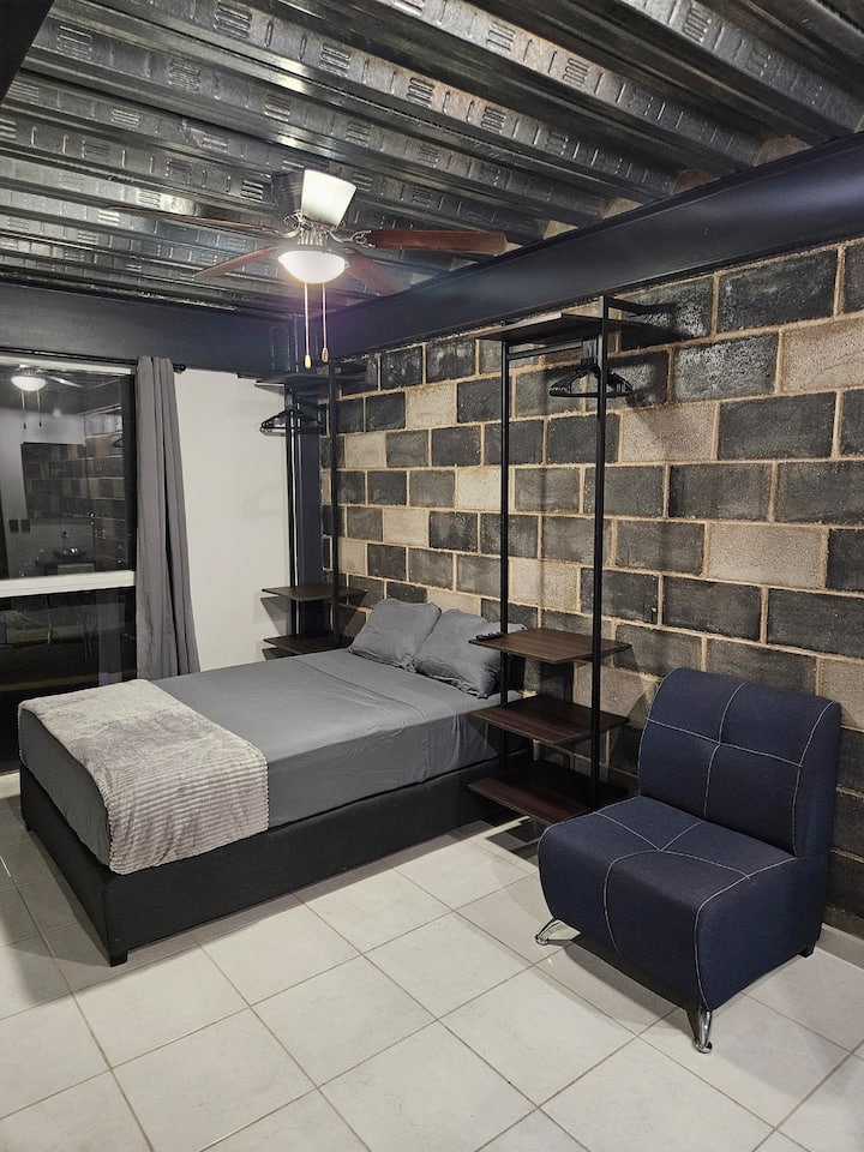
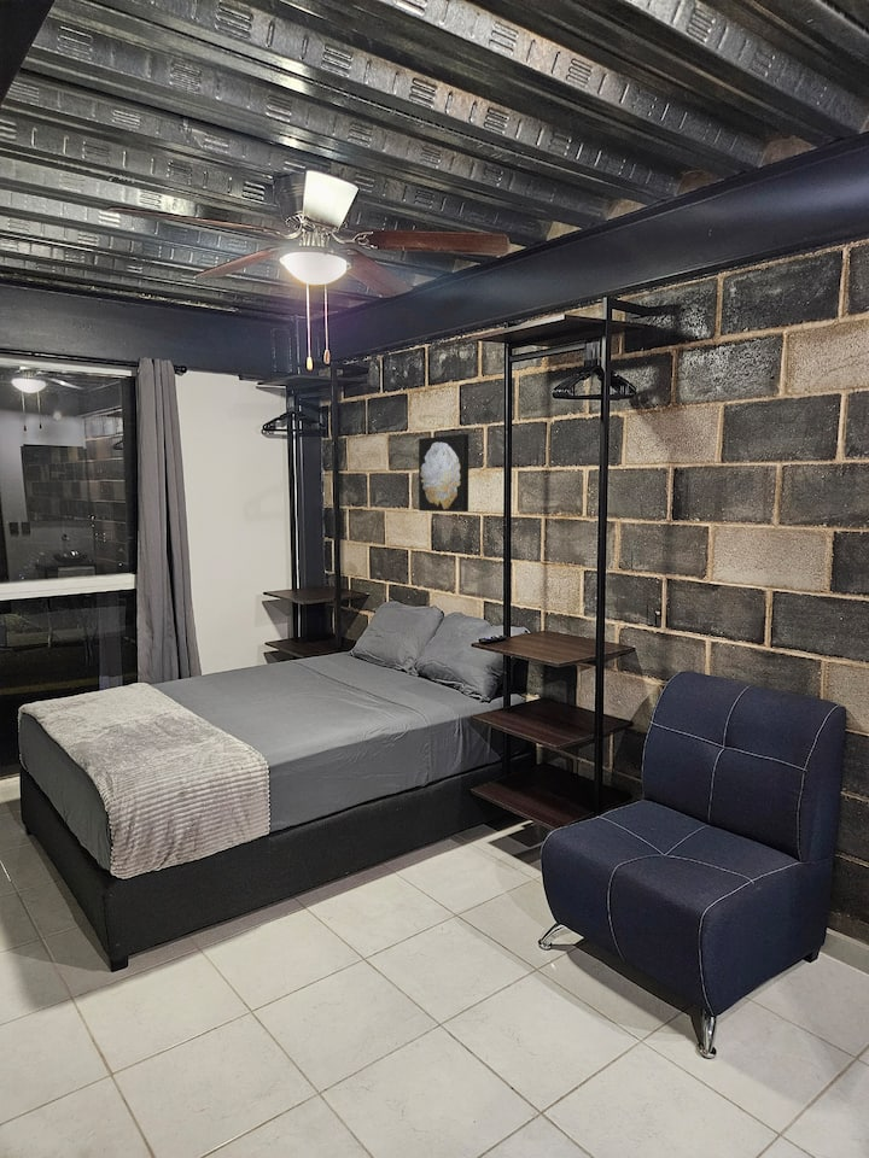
+ wall art (443, 474)
